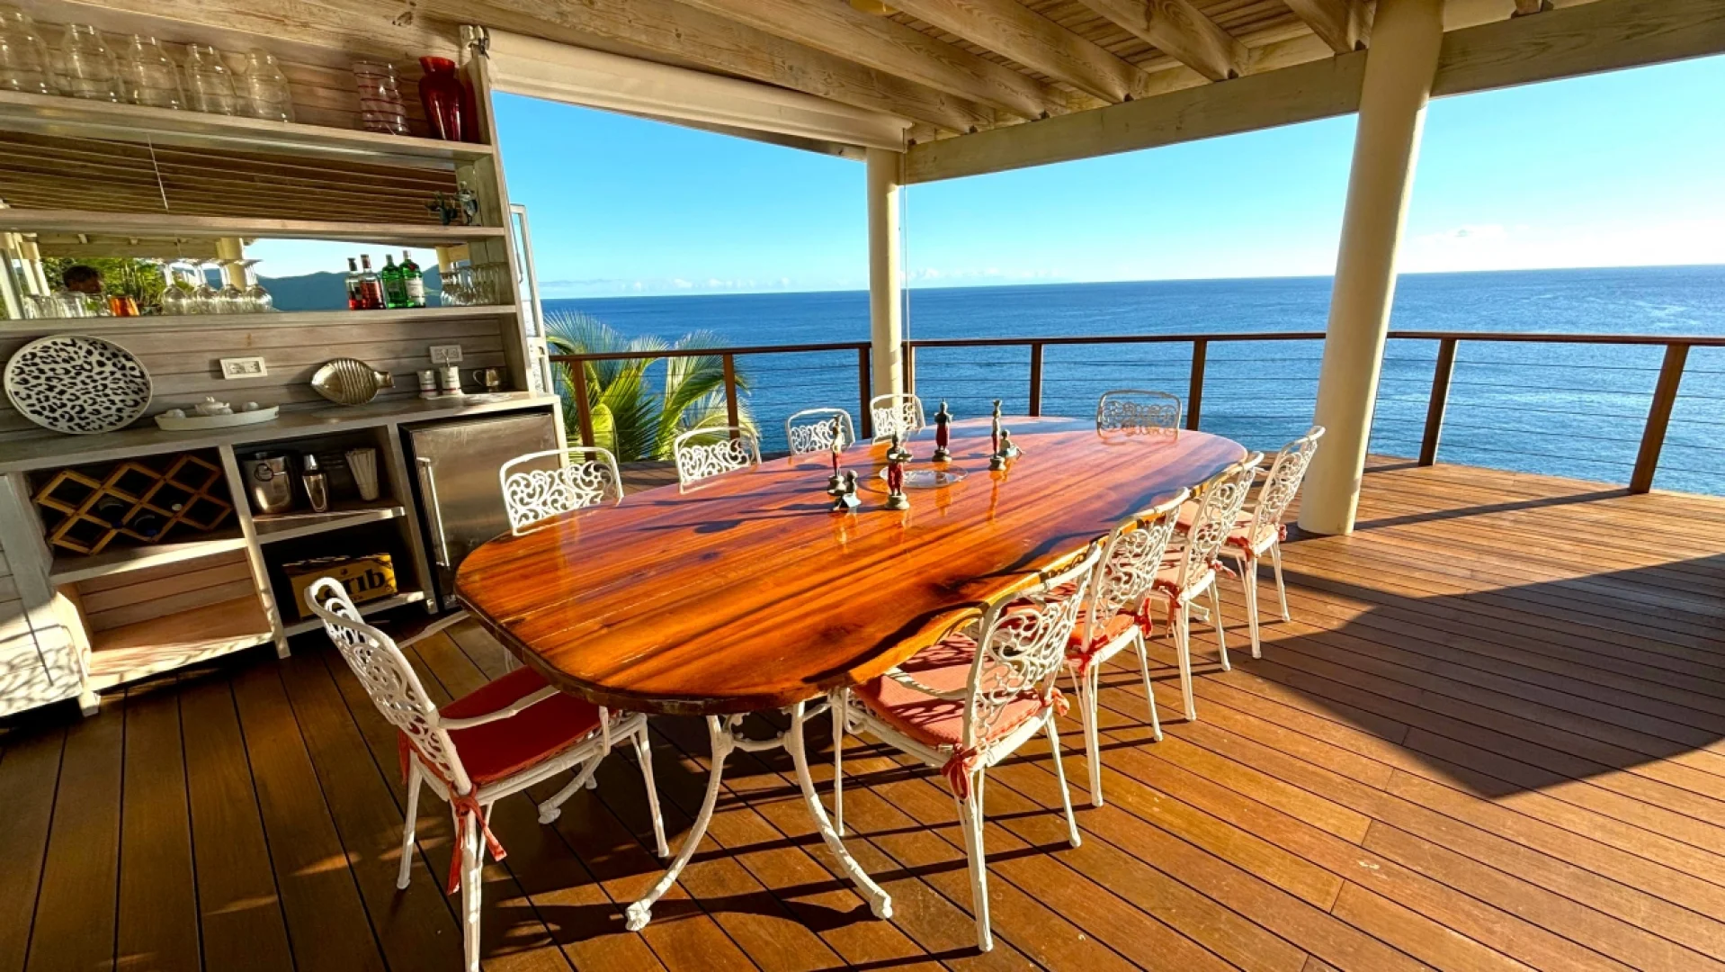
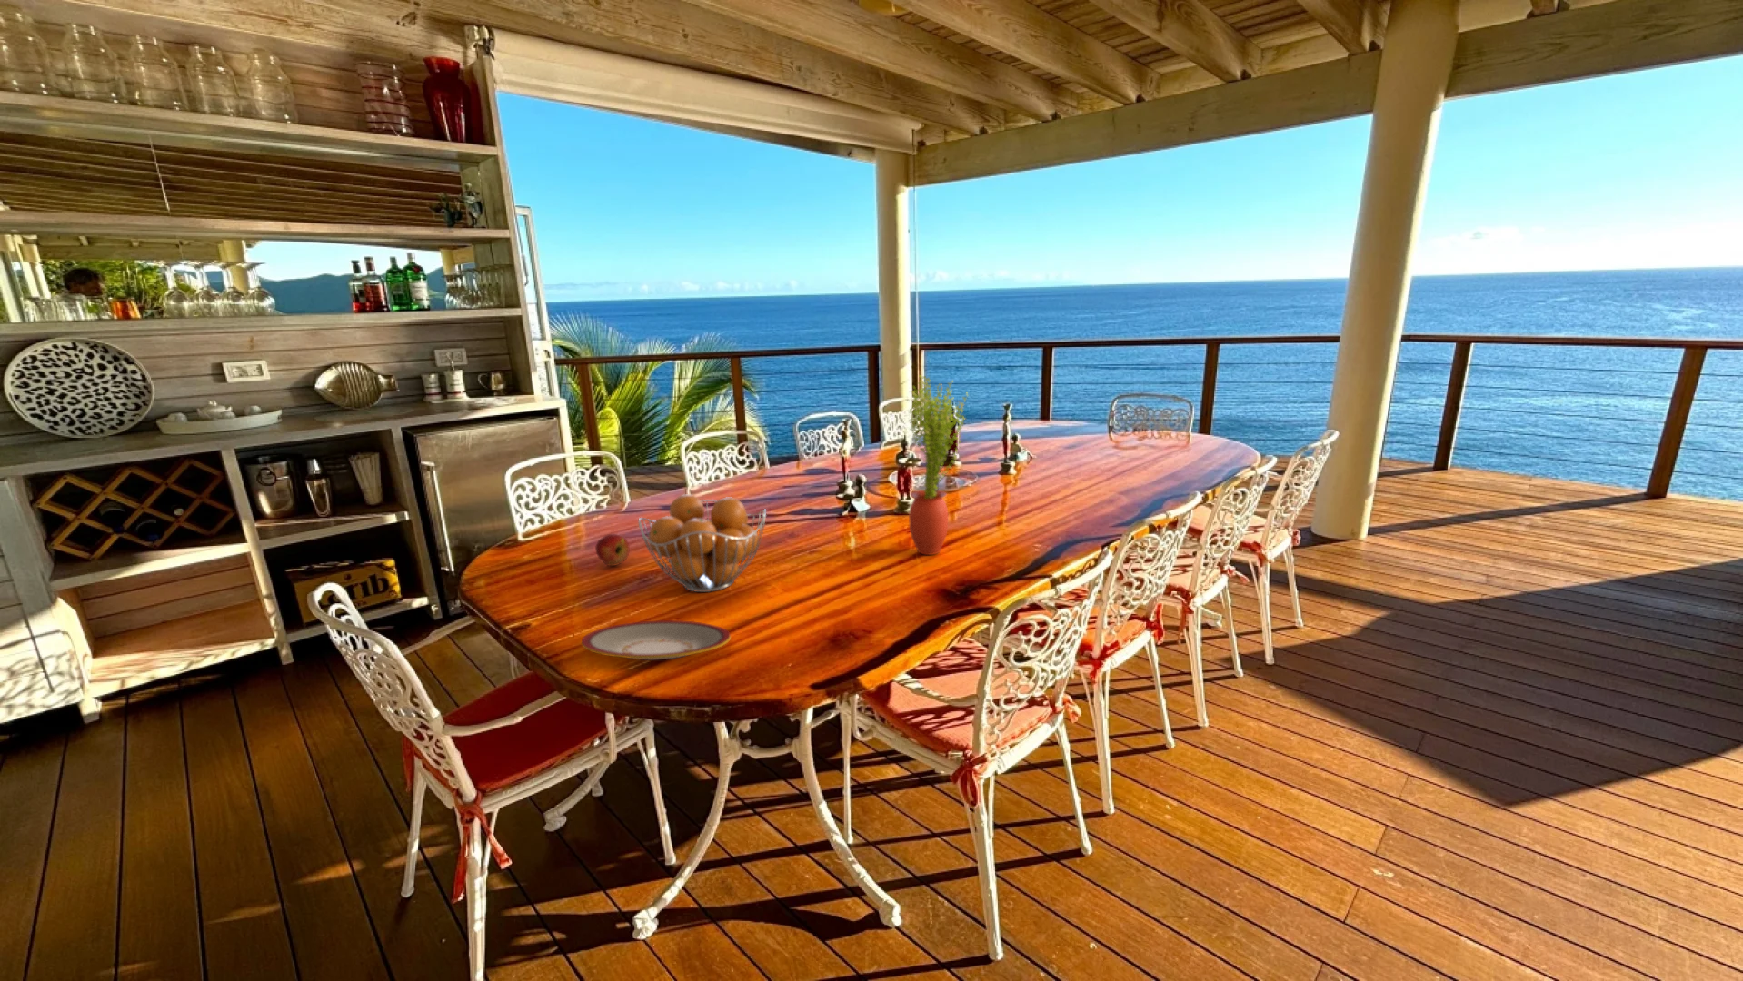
+ apple (611, 549)
+ plate (656, 644)
+ potted plant (937, 467)
+ fruit basket (705, 541)
